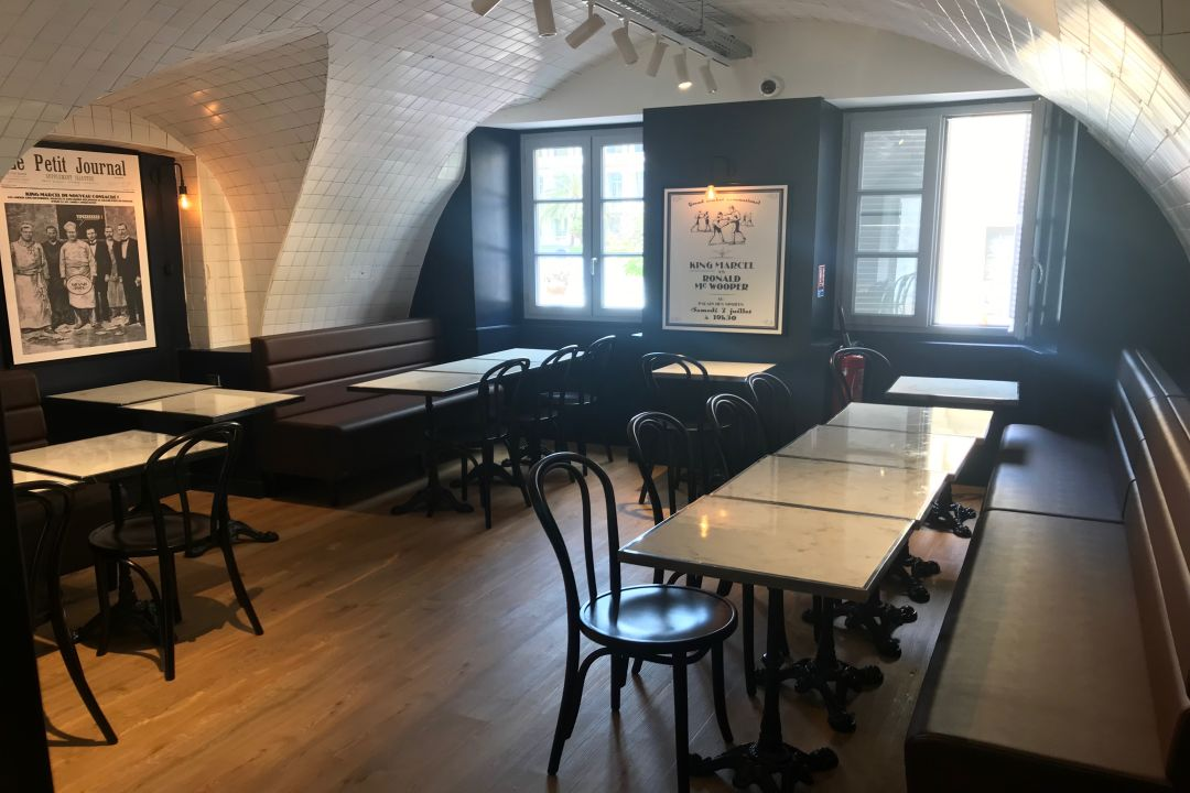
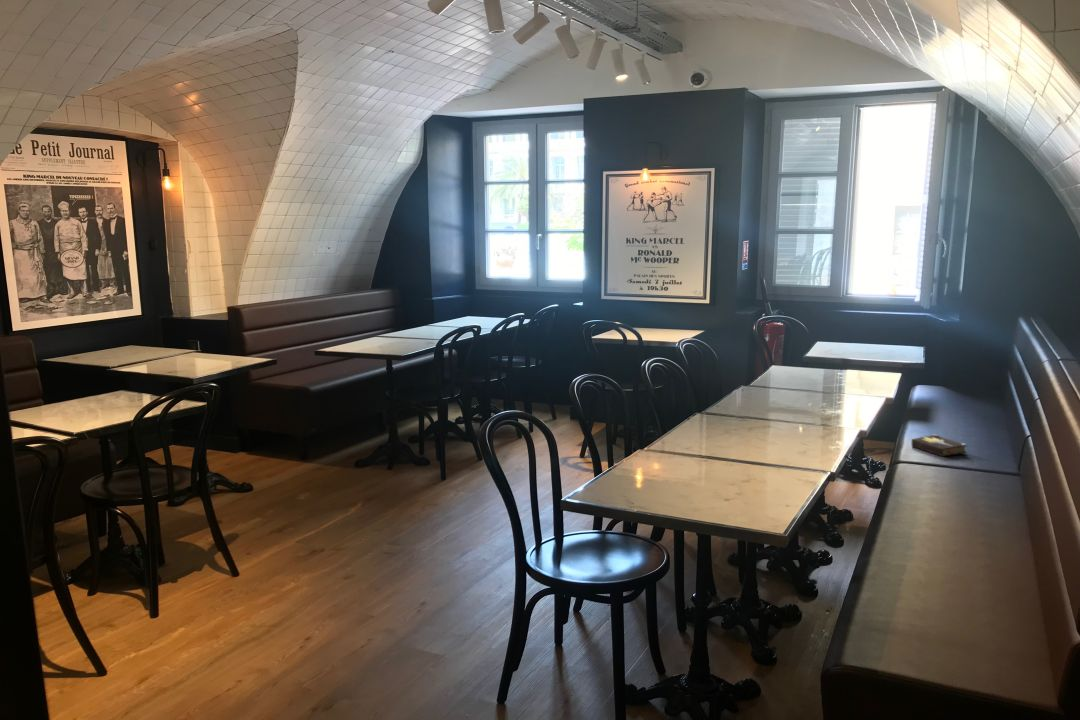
+ hardback book (938, 445)
